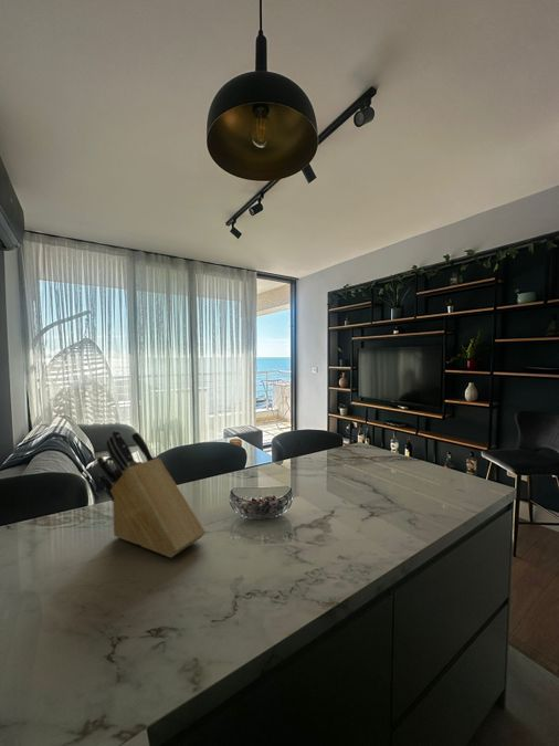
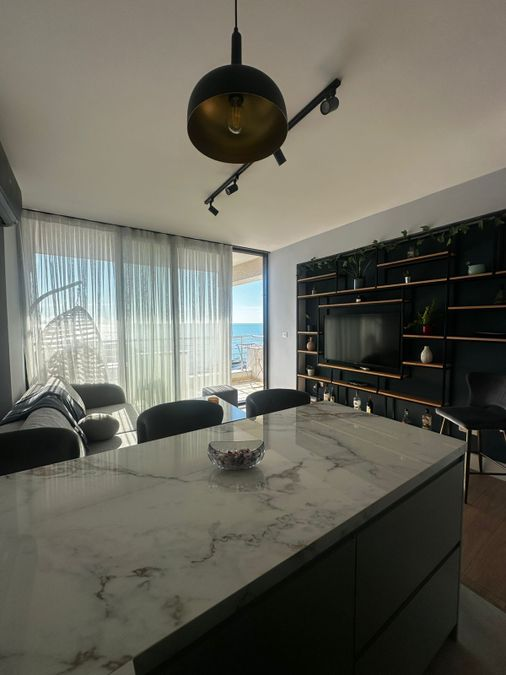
- knife block (147, 484)
